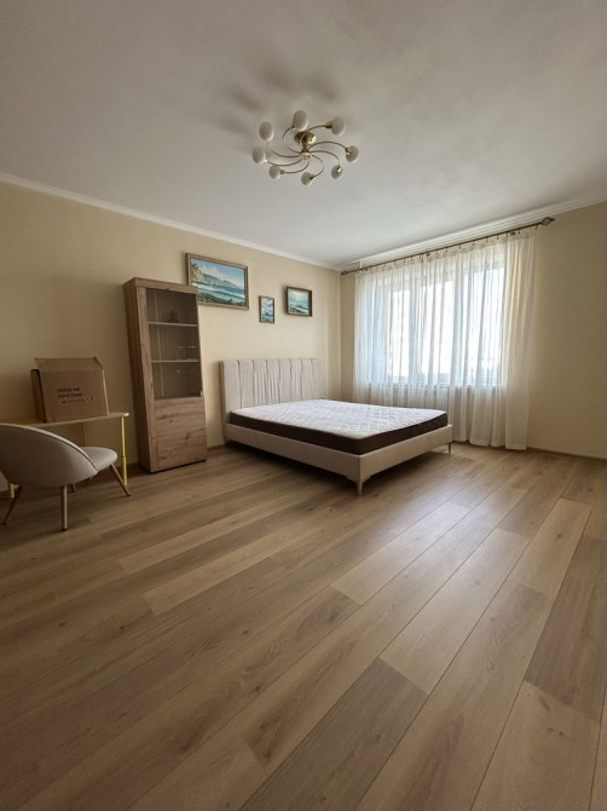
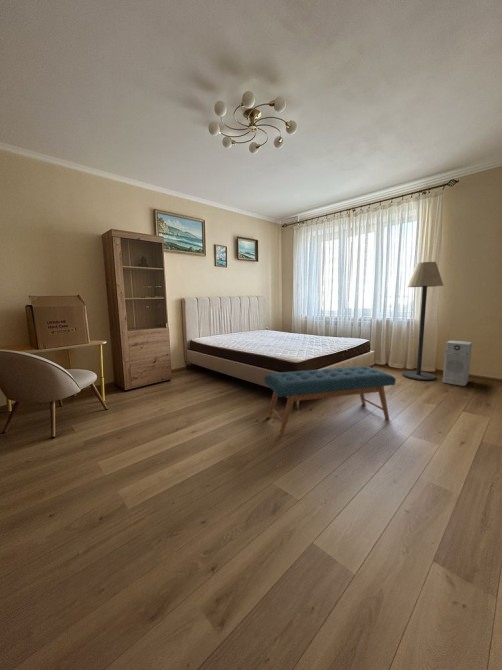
+ bench (328, 395)
+ floor lamp (422, 321)
+ air purifier (457, 362)
